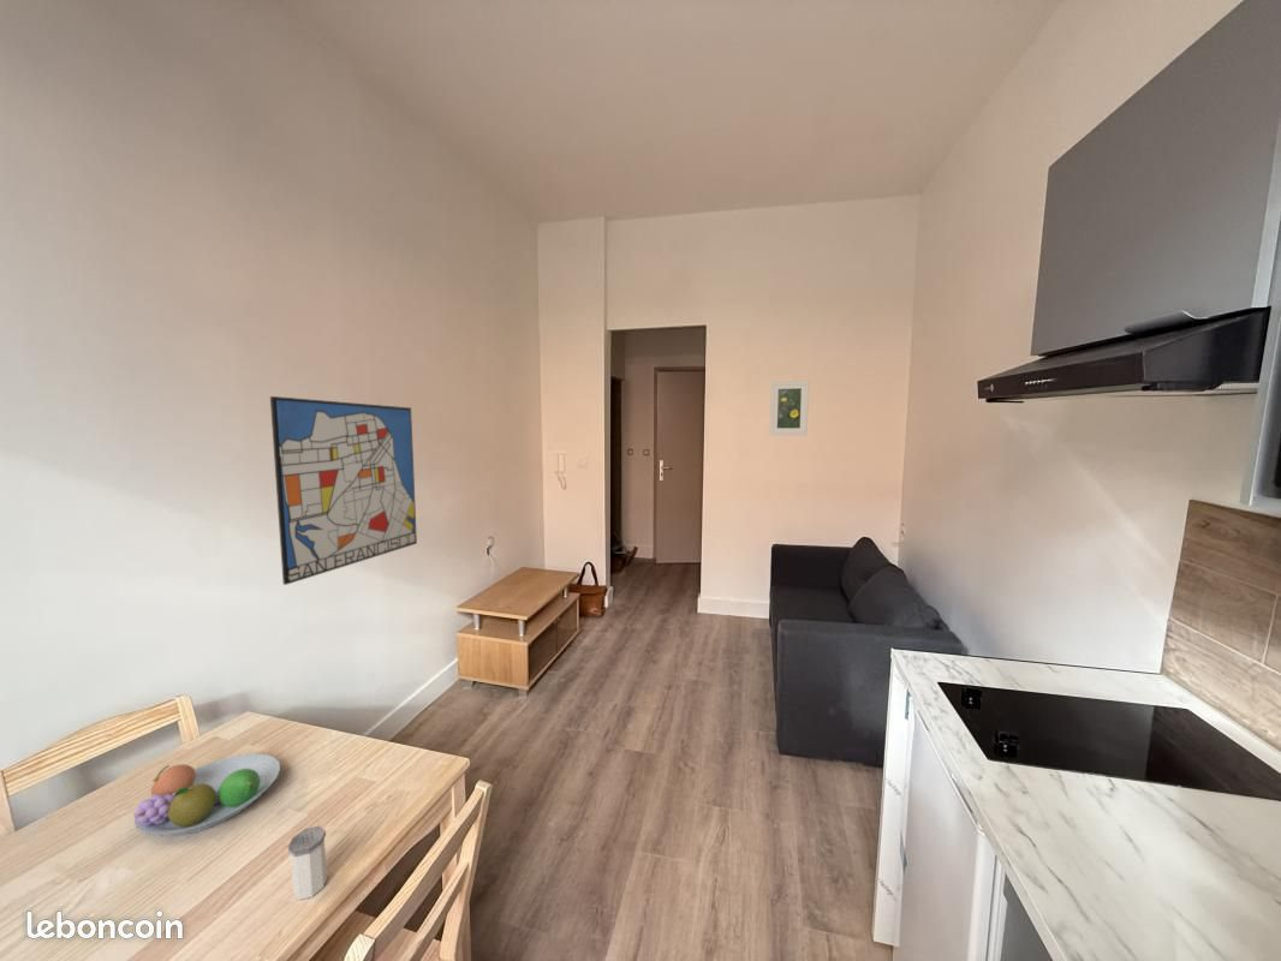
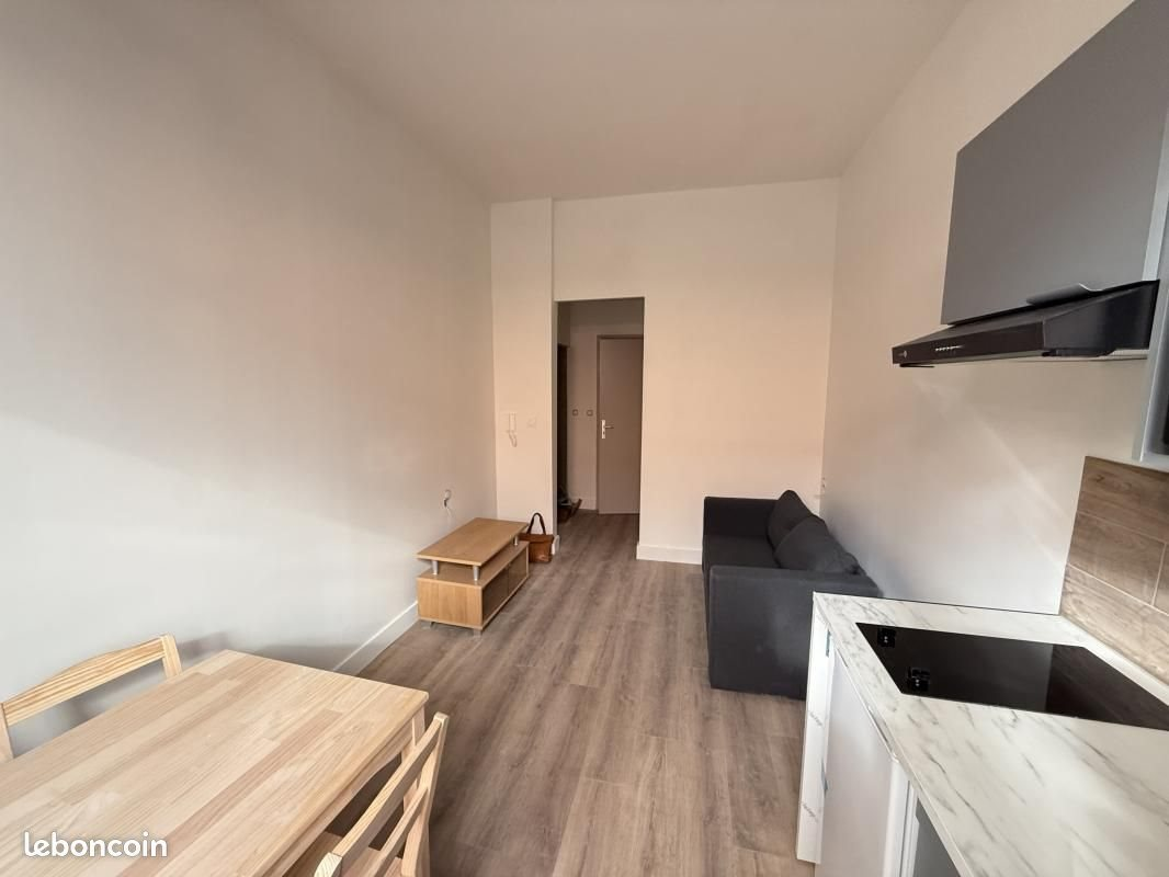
- fruit bowl (211, 782)
- wall art (356, 483)
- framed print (788, 408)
- salt shaker (309, 862)
